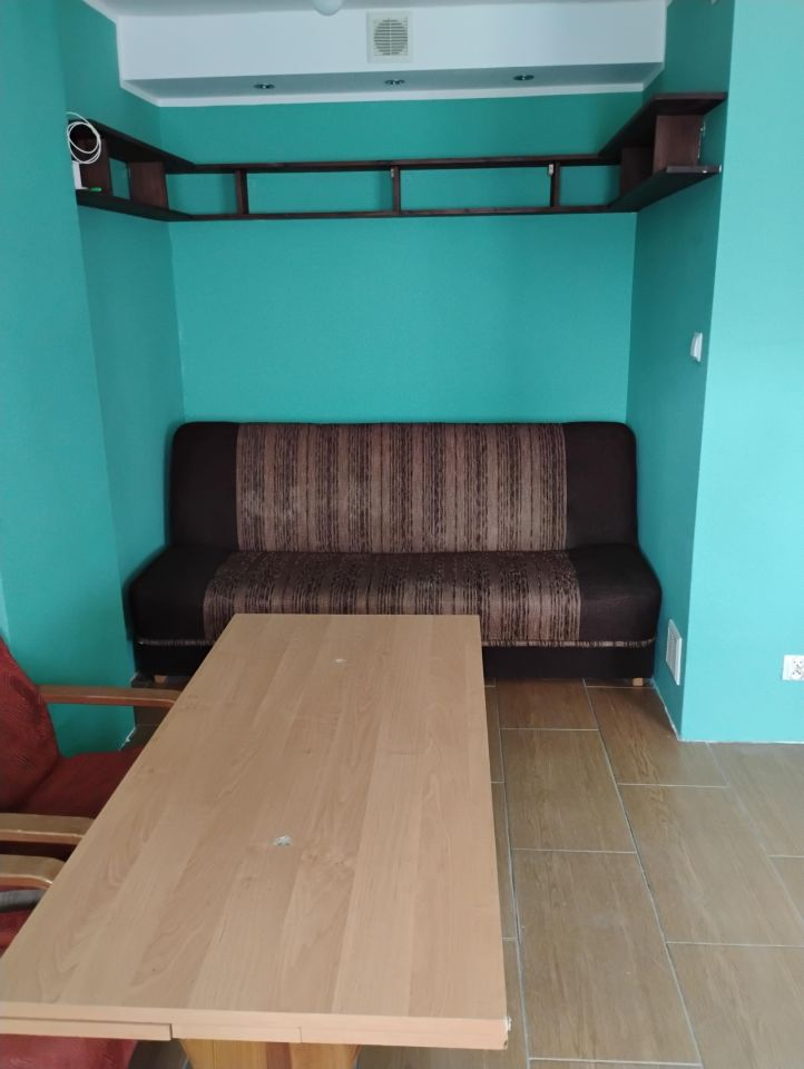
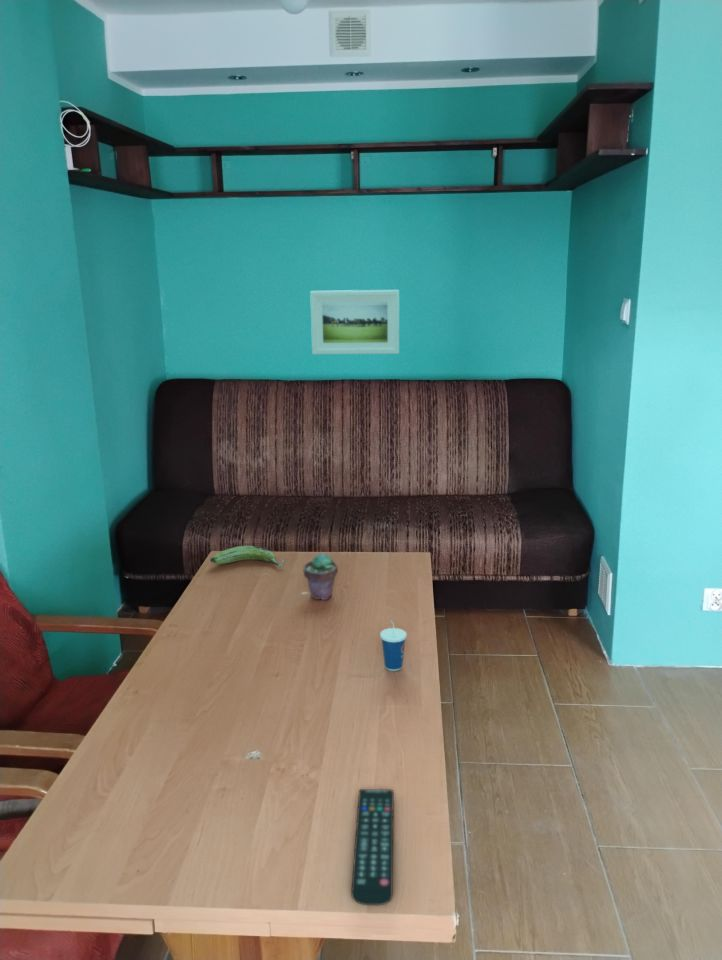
+ fruit (249, 555)
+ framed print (355, 322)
+ remote control (374, 840)
+ potted succulent (320, 574)
+ cup (393, 641)
